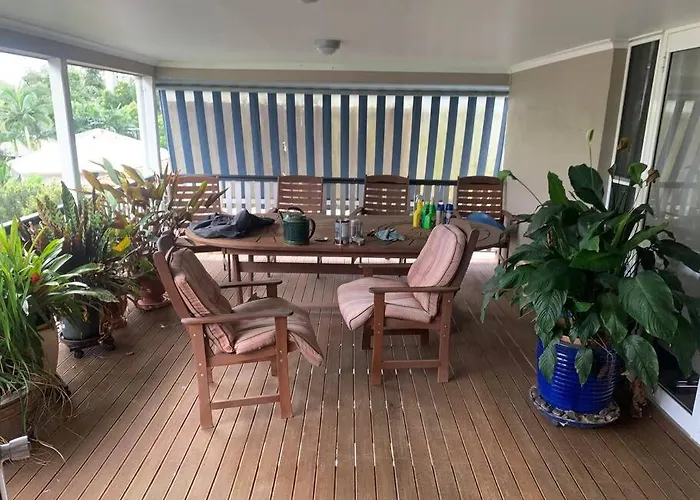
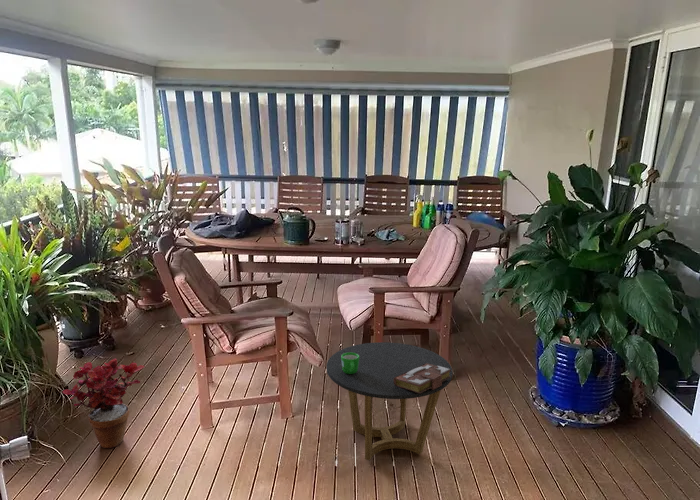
+ book (423, 376)
+ mug (350, 365)
+ potted plant (105, 402)
+ side table (387, 398)
